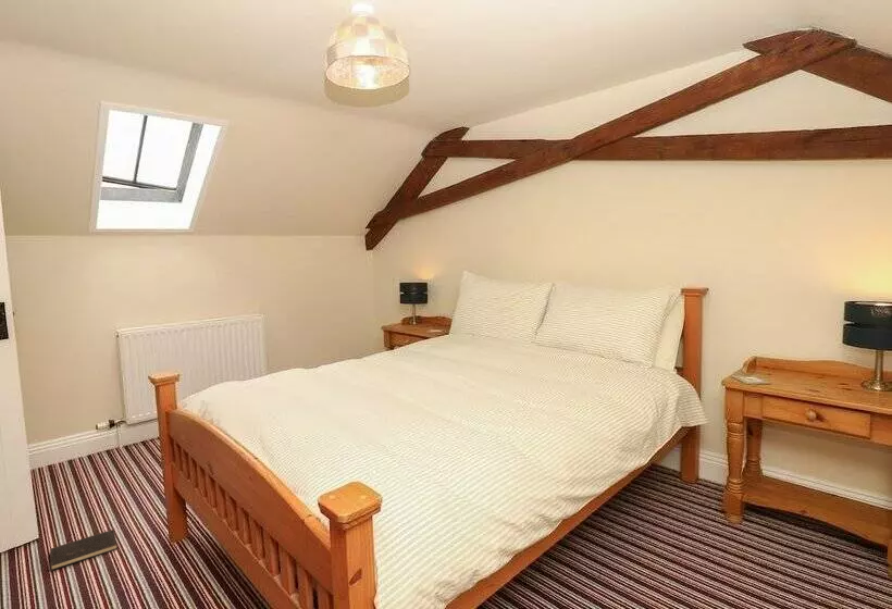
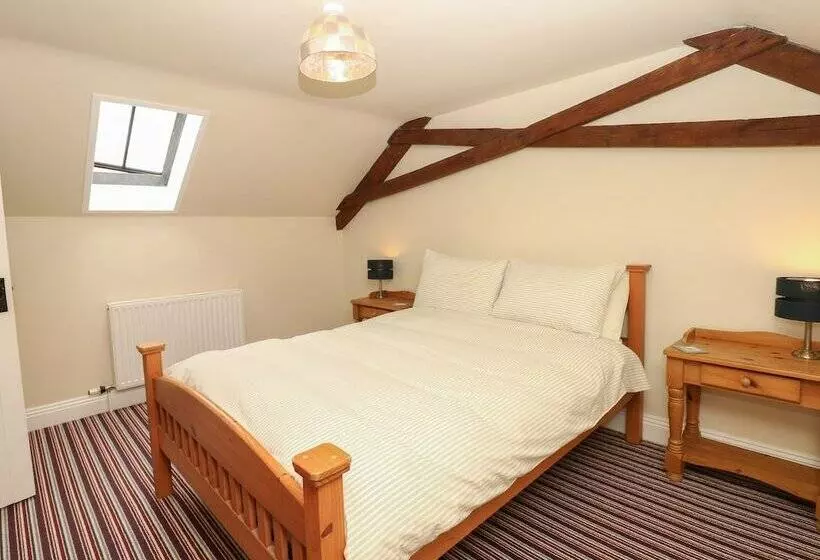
- hardcover book (84, 548)
